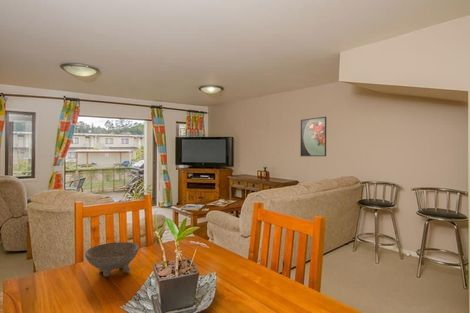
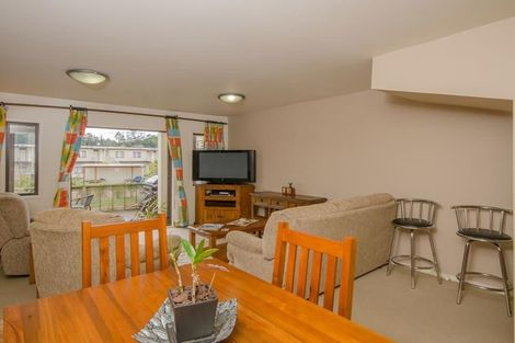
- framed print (312, 137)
- bowl (112, 260)
